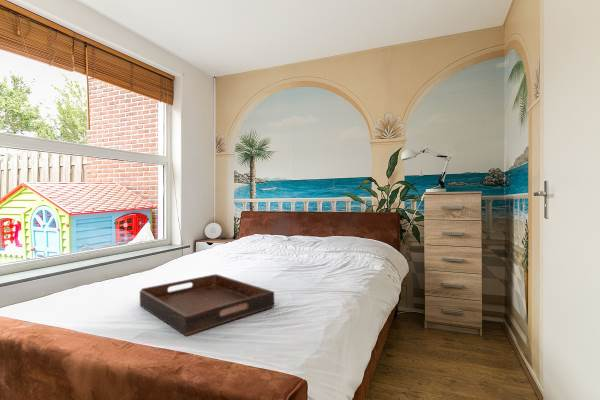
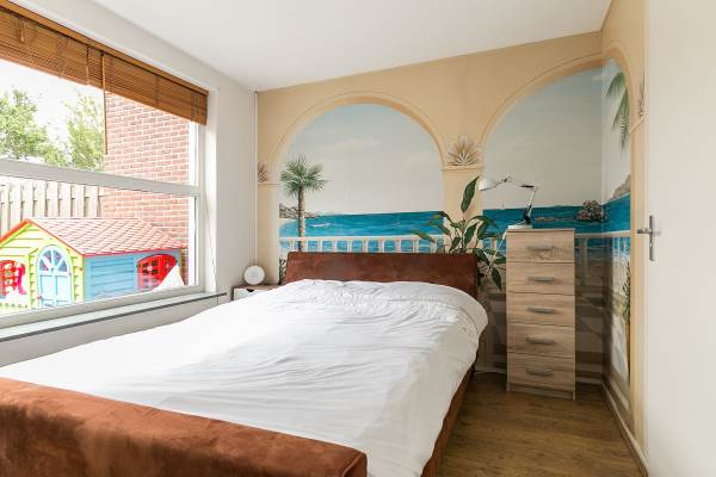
- serving tray (204, 297)
